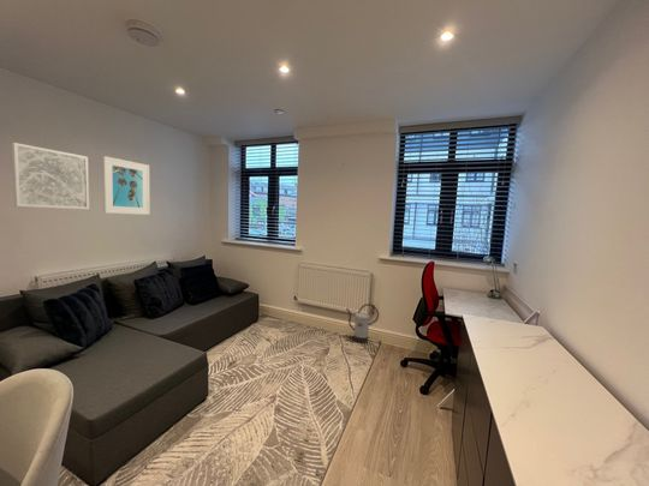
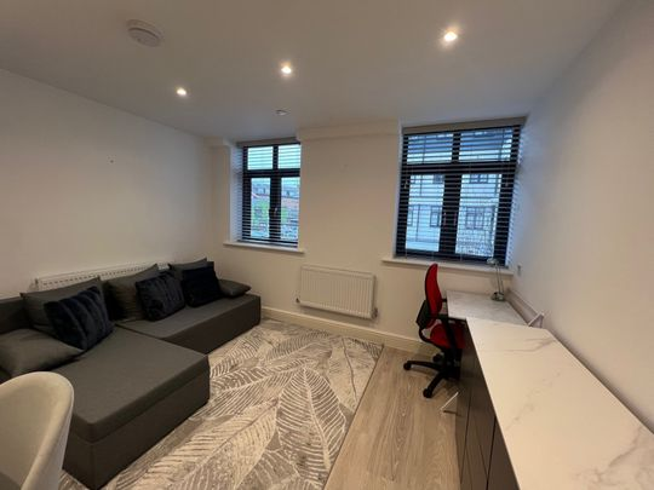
- wall art (54, 179)
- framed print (127, 187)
- watering can (361, 320)
